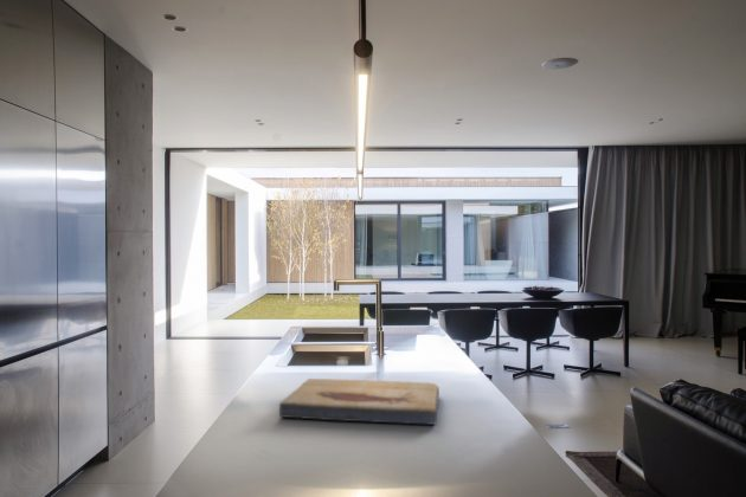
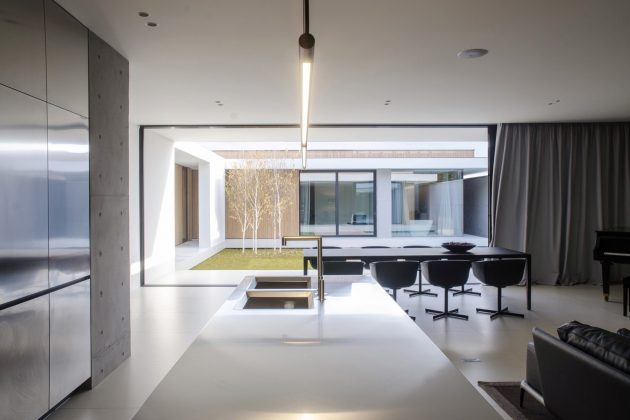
- fish fossil (364, 399)
